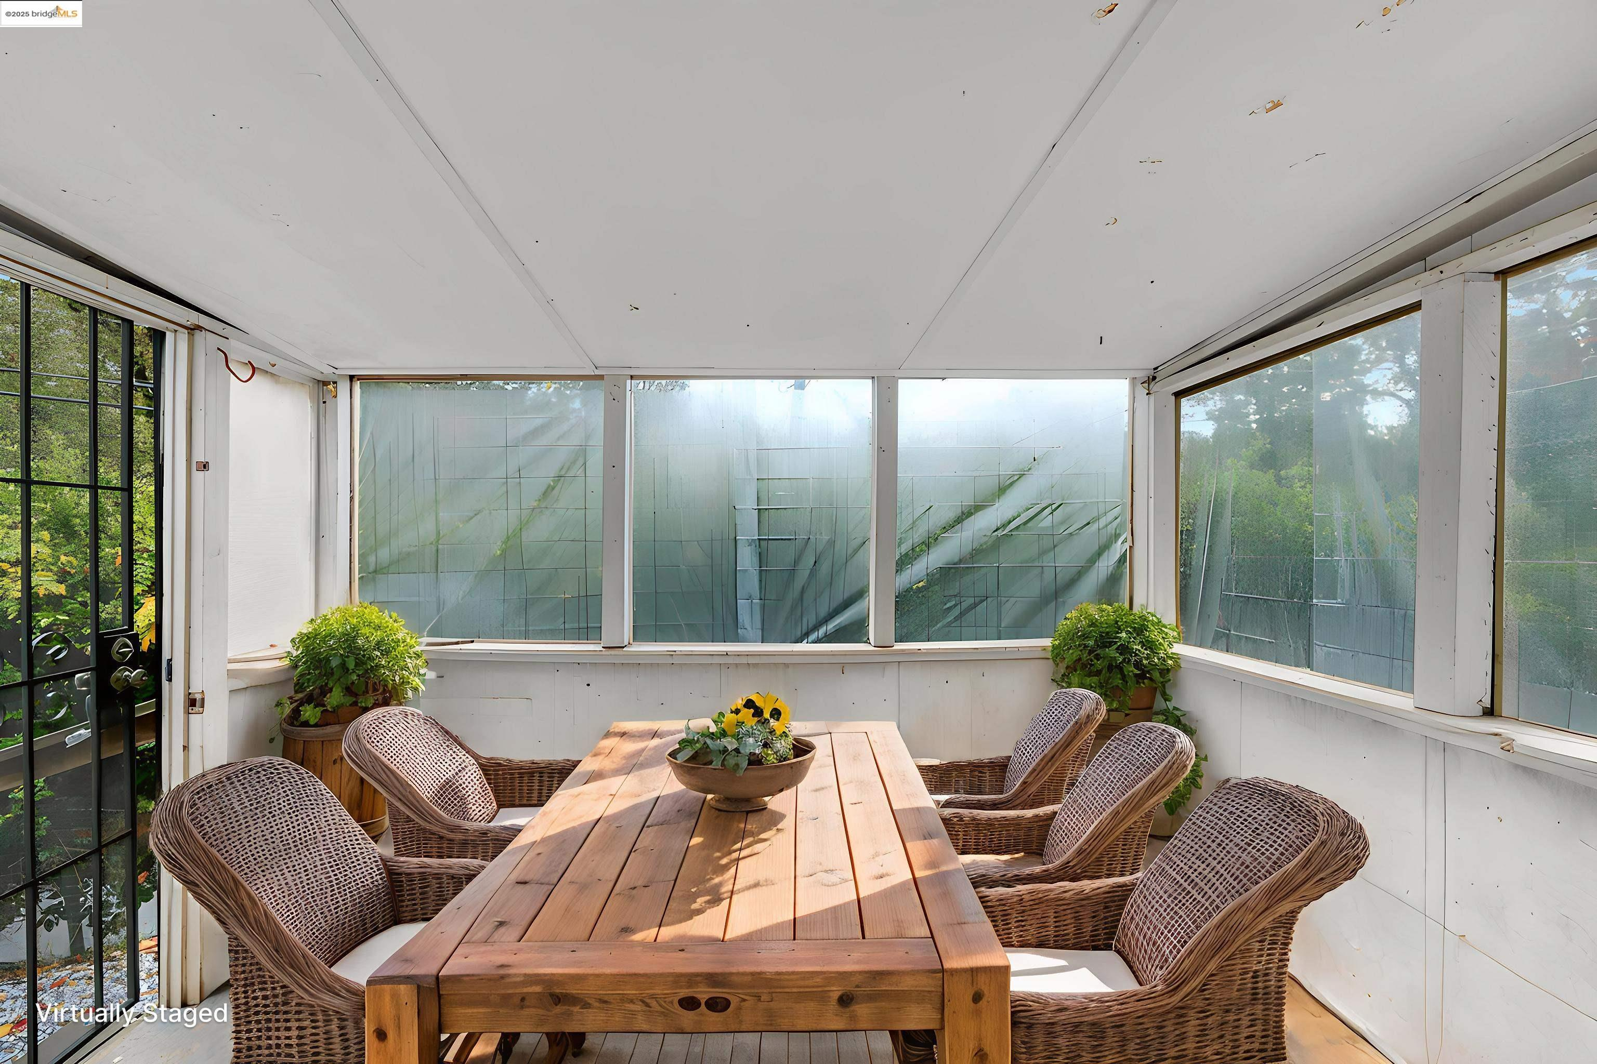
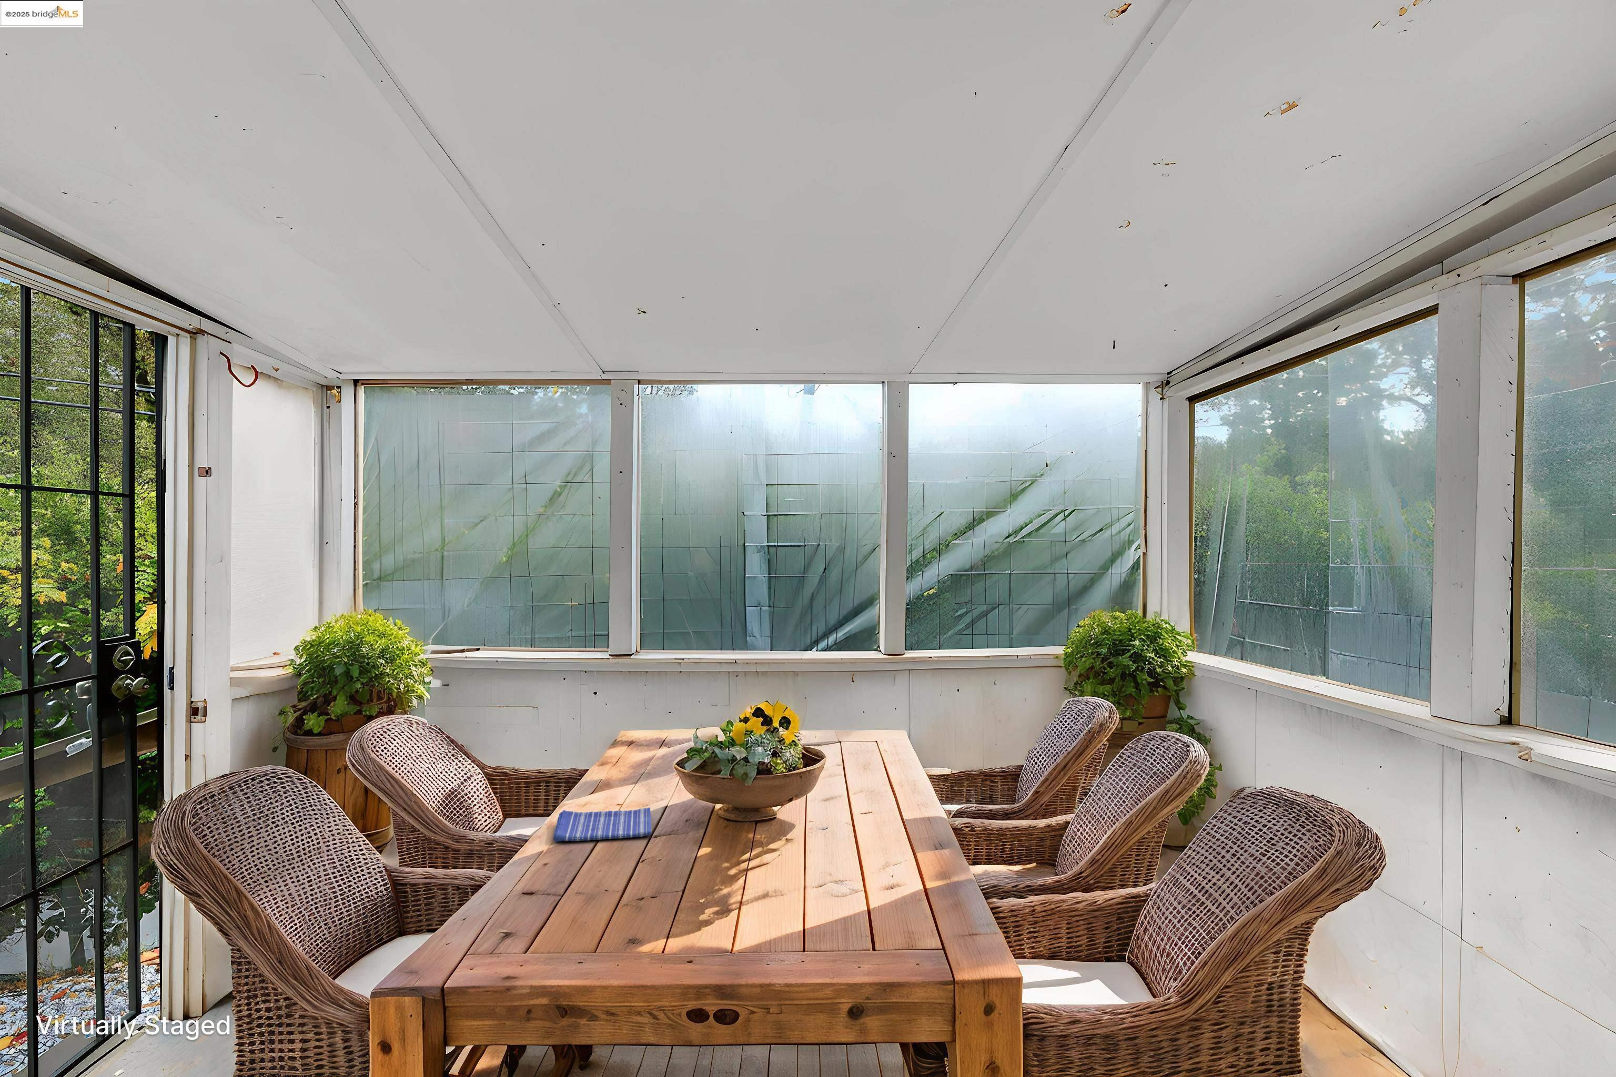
+ dish towel (604, 823)
